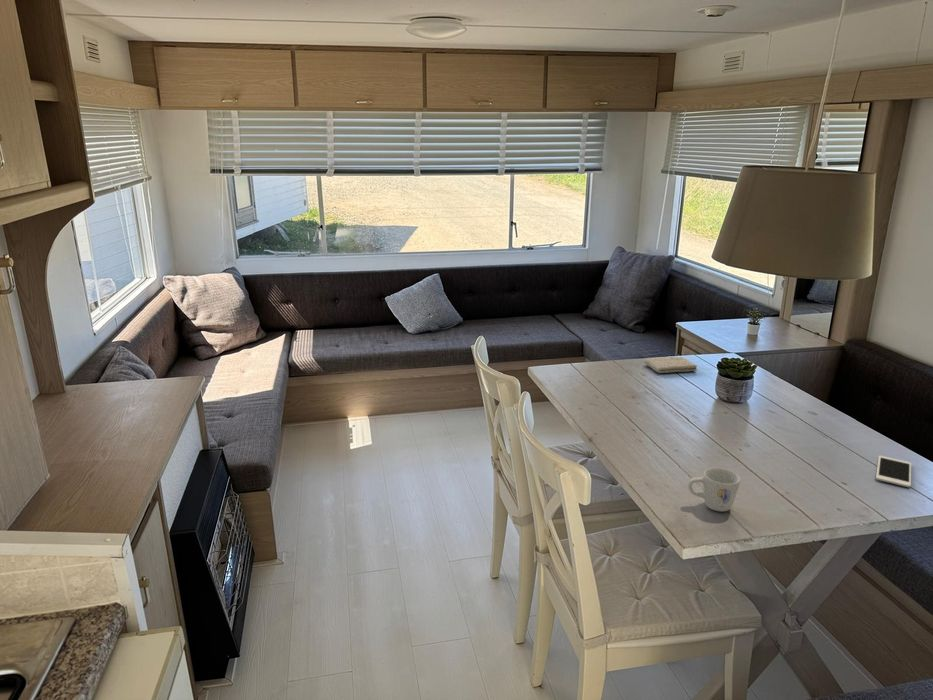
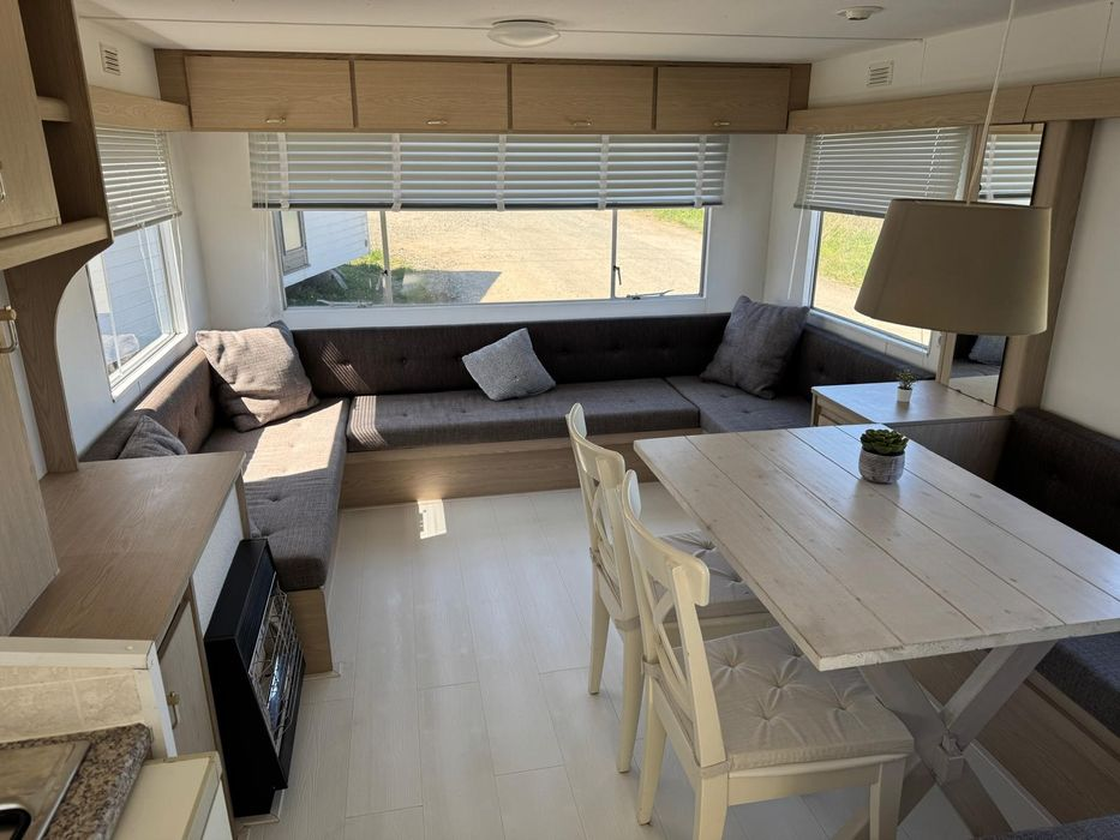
- mug (712, 490)
- washcloth (670, 364)
- cell phone (893, 470)
